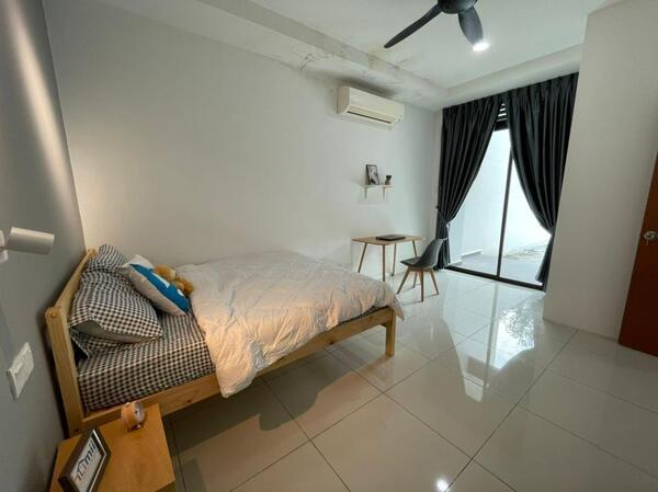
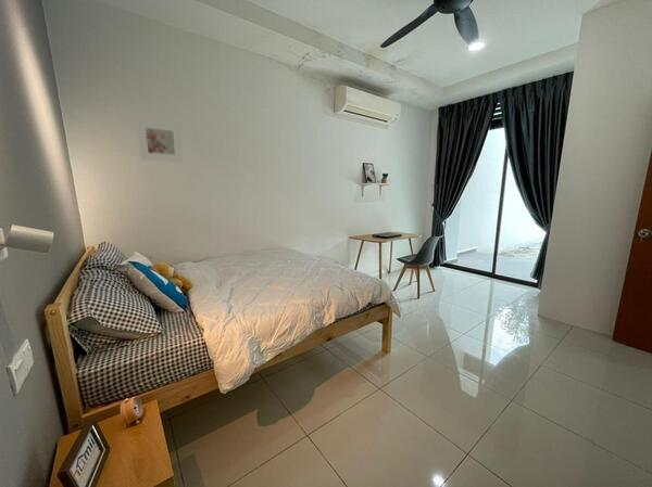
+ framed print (160, 141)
